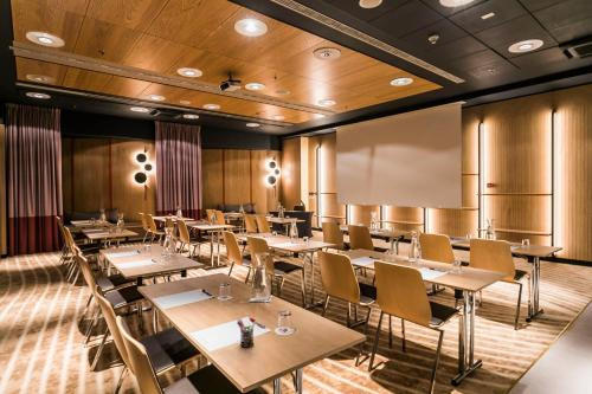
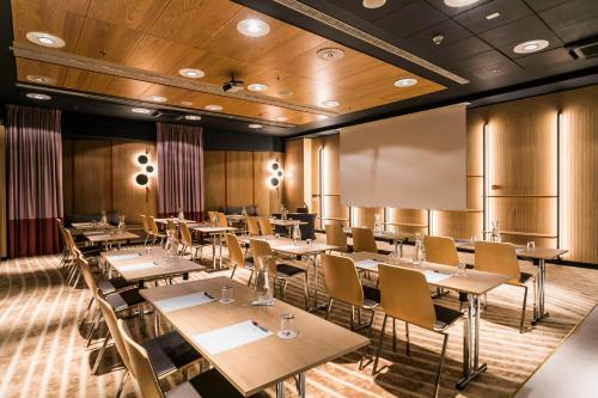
- pen holder (246, 331)
